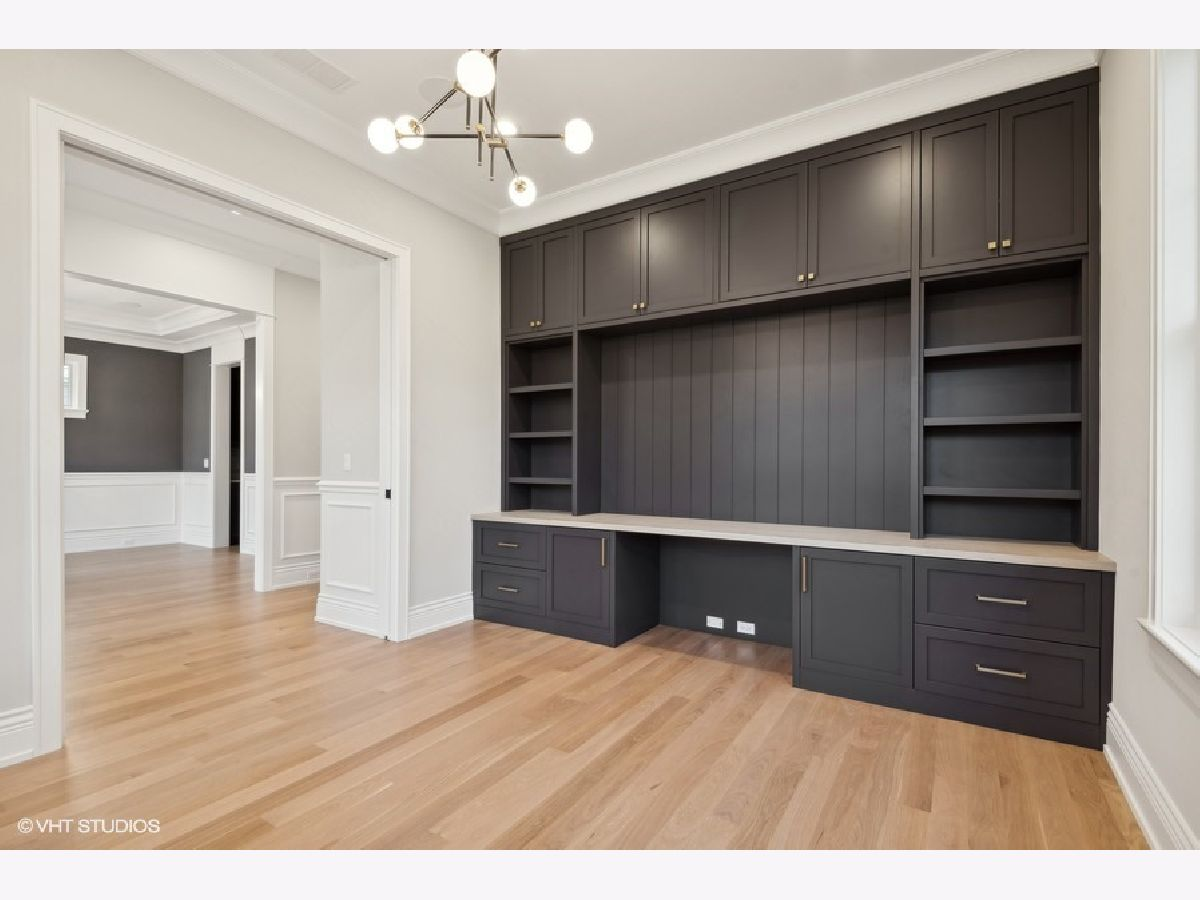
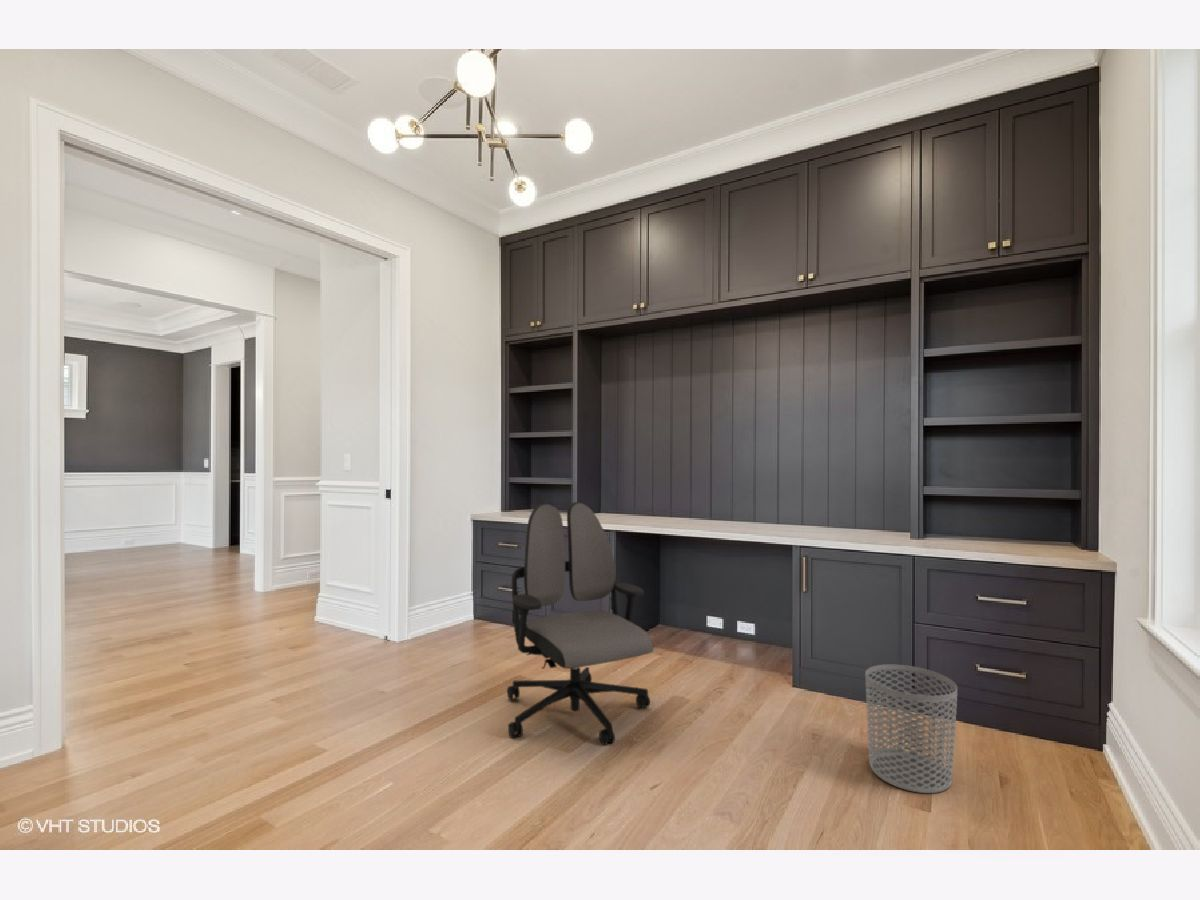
+ waste bin (909, 726)
+ office chair (576, 612)
